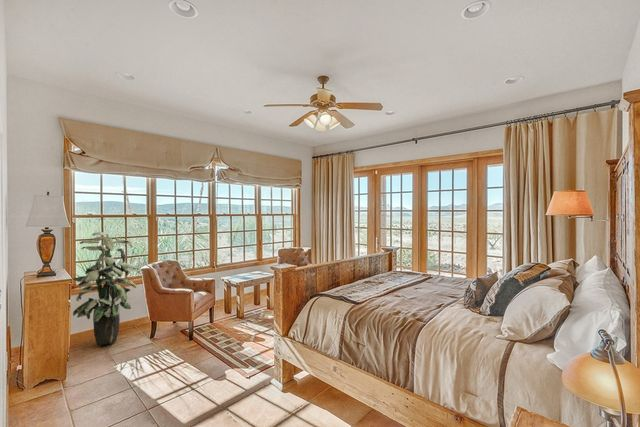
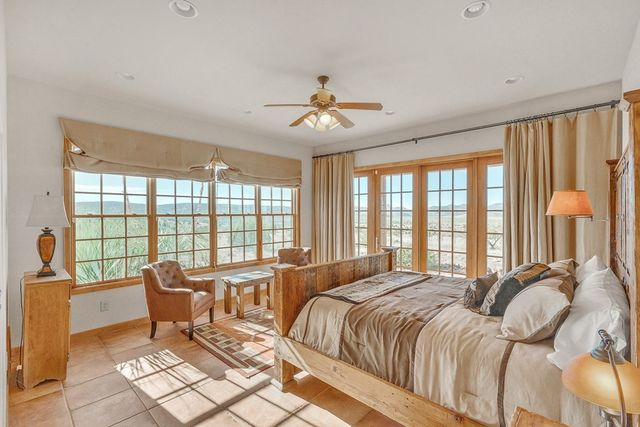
- indoor plant (104, 286)
